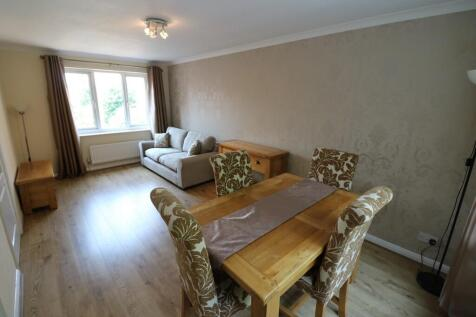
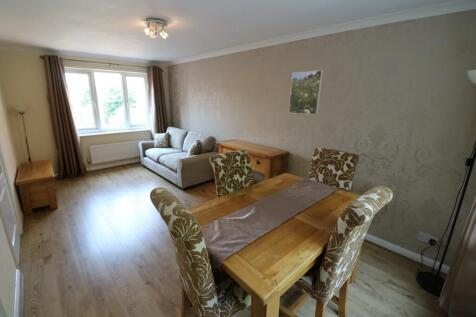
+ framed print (304, 93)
